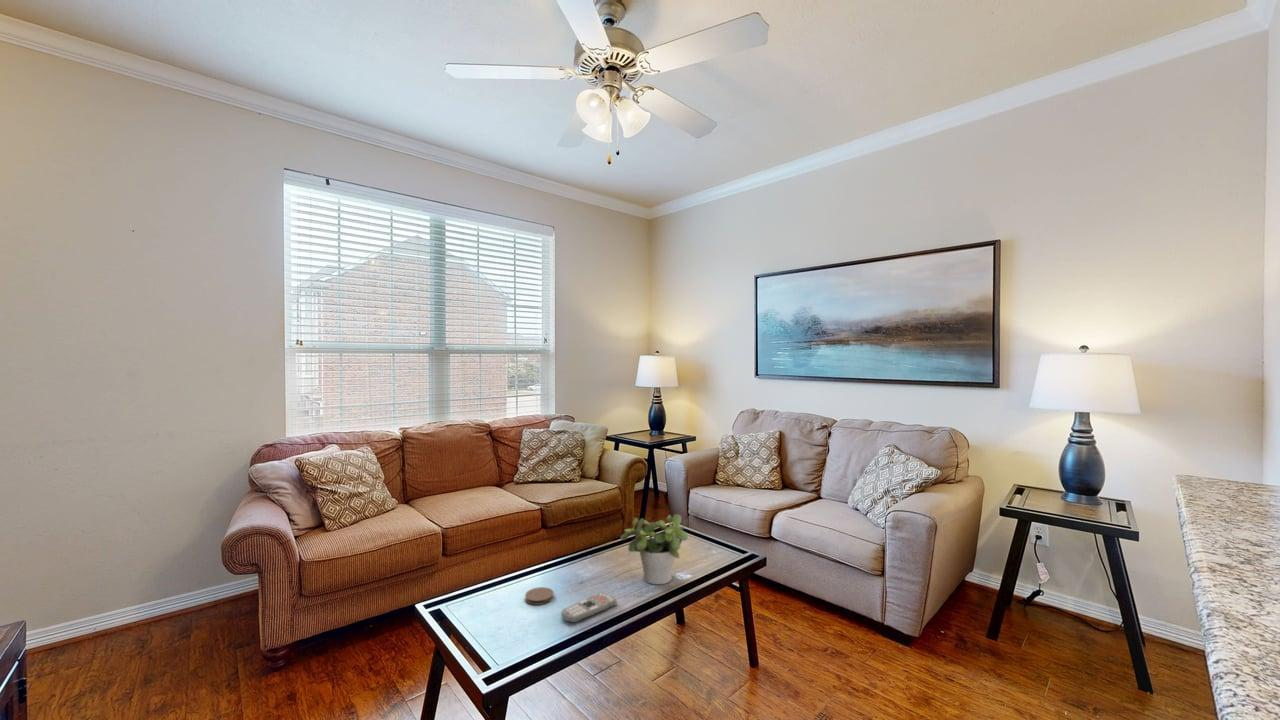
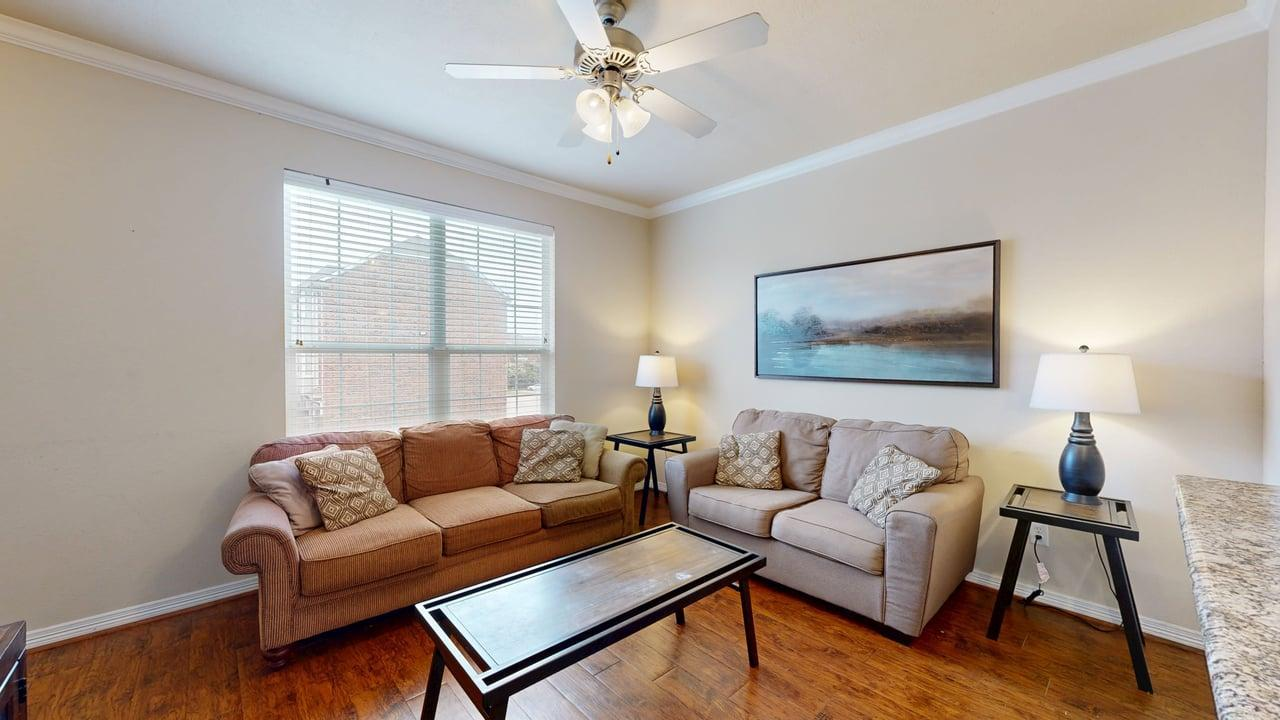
- remote control (588, 607)
- coaster (539, 595)
- potted plant (656, 549)
